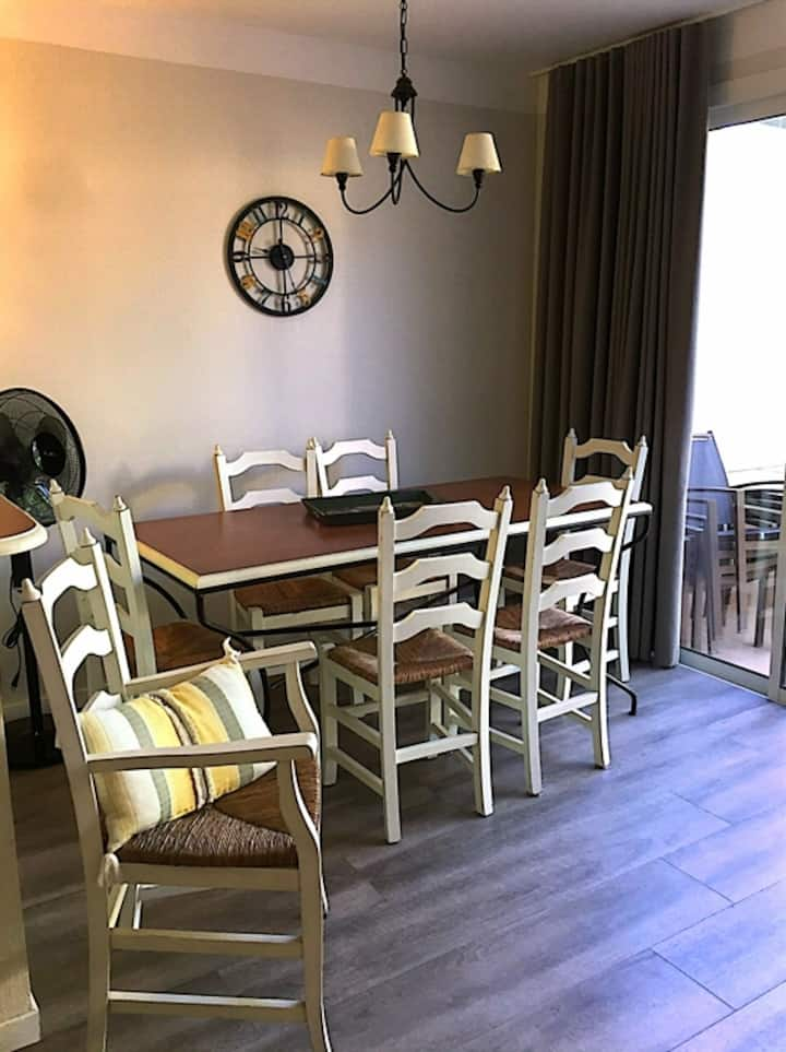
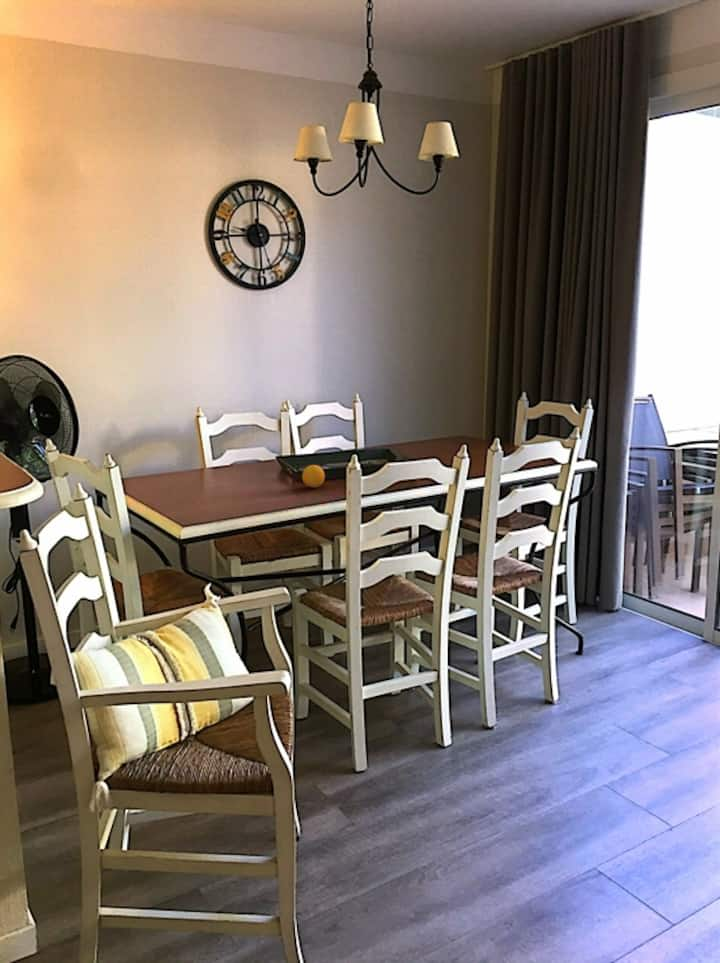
+ fruit (313, 476)
